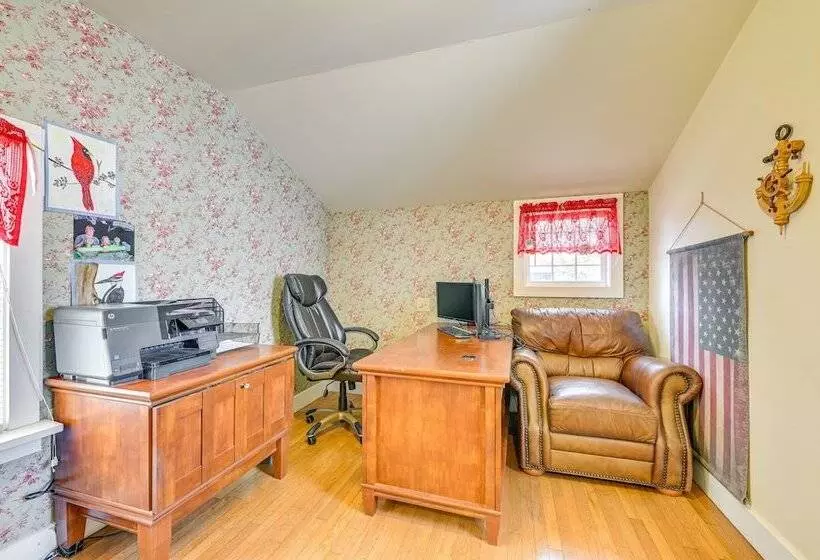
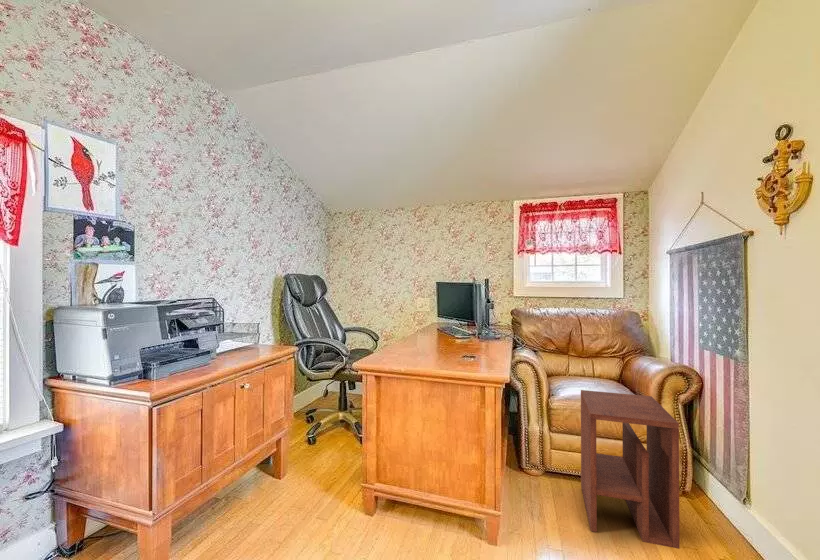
+ side table (623, 458)
